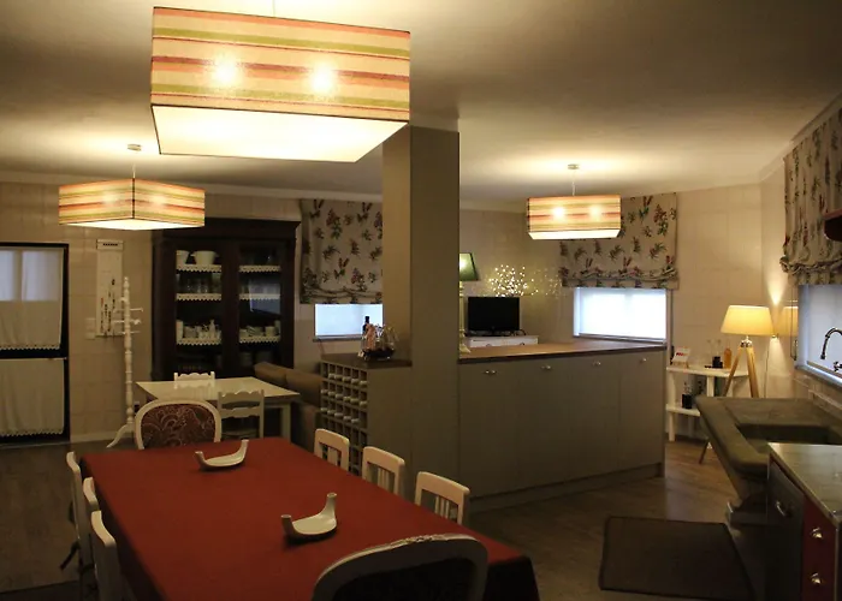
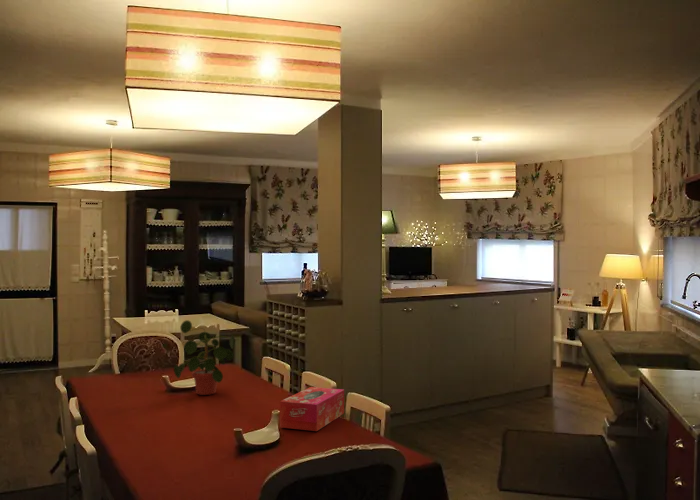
+ potted plant (202, 357)
+ tissue box (313, 407)
